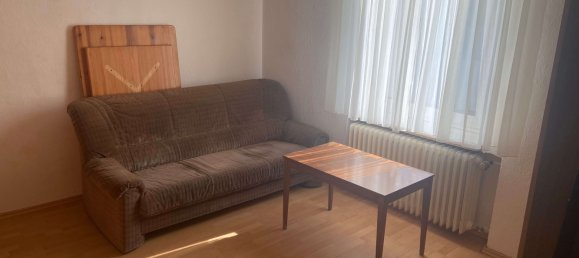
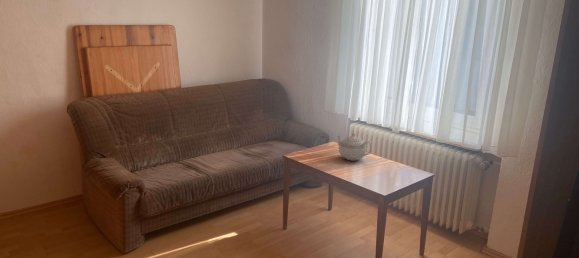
+ teapot (353, 146)
